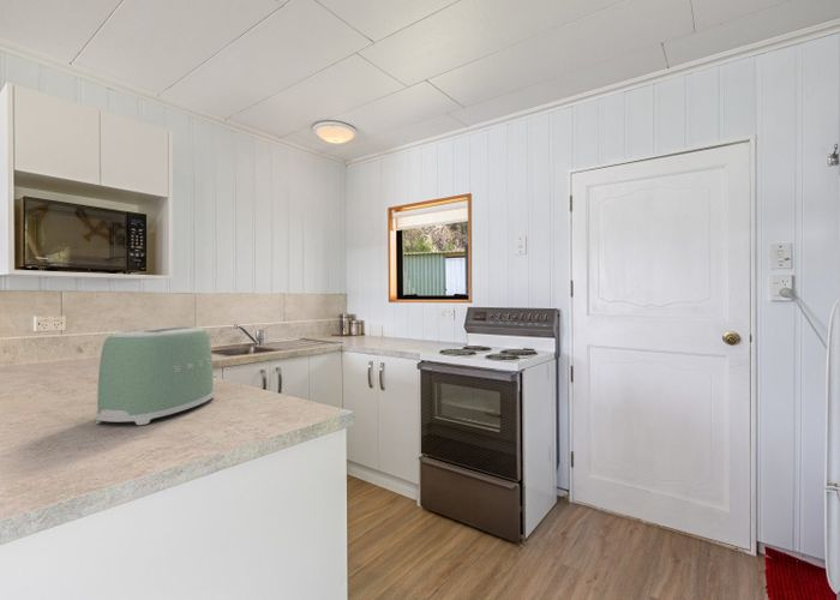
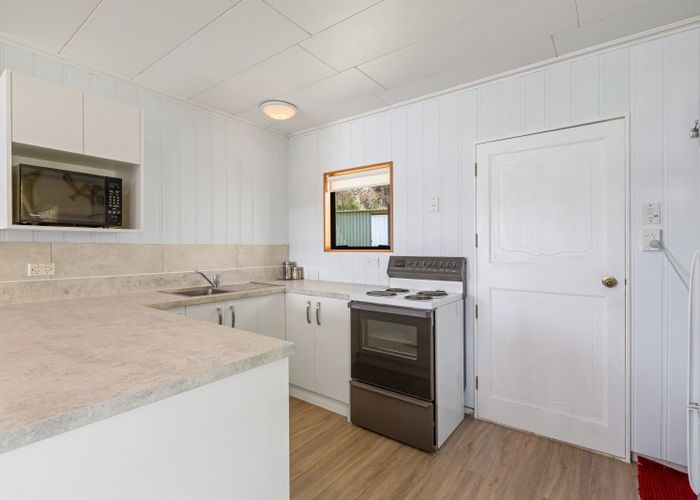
- toaster (161, 368)
